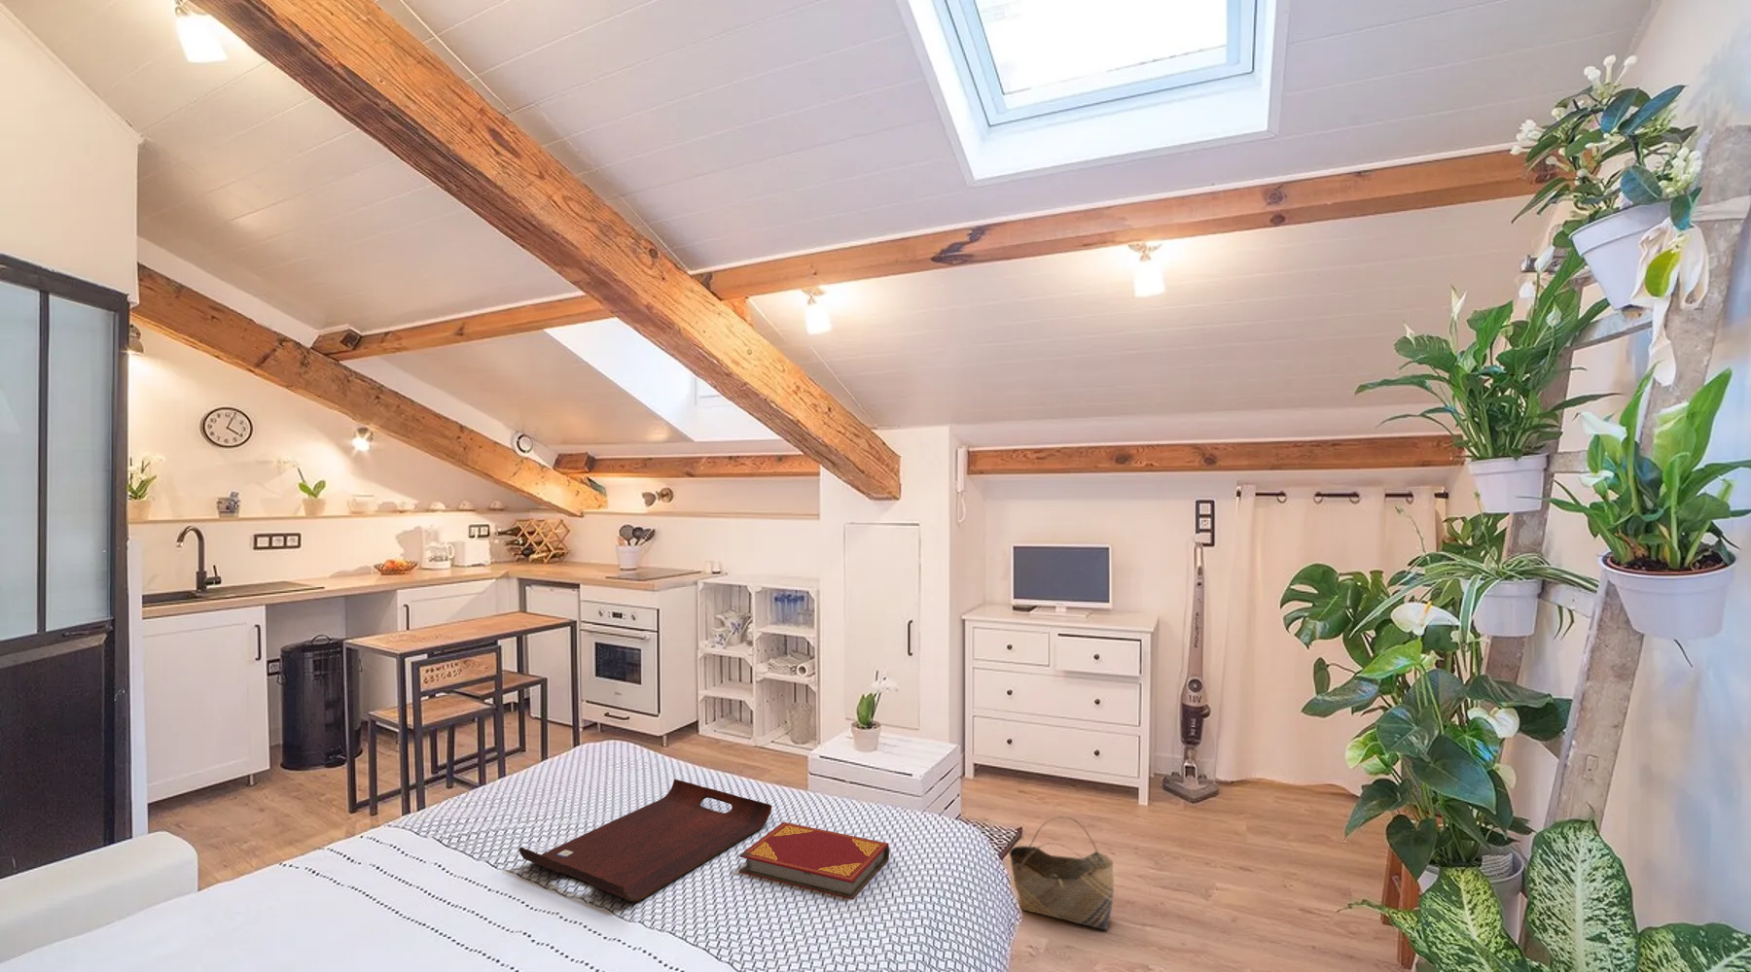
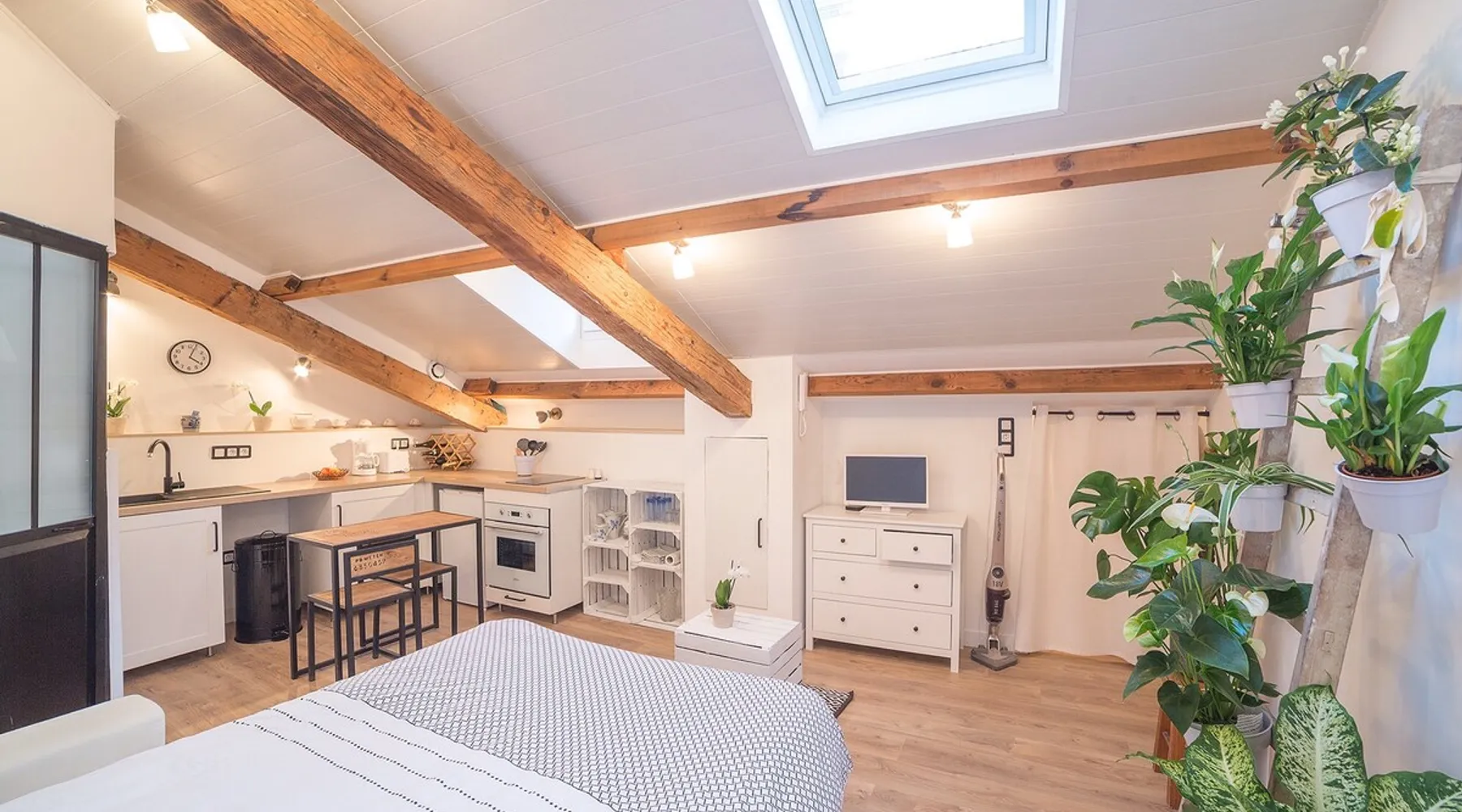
- hardback book (816, 857)
- basket (1060, 873)
- serving tray (653, 833)
